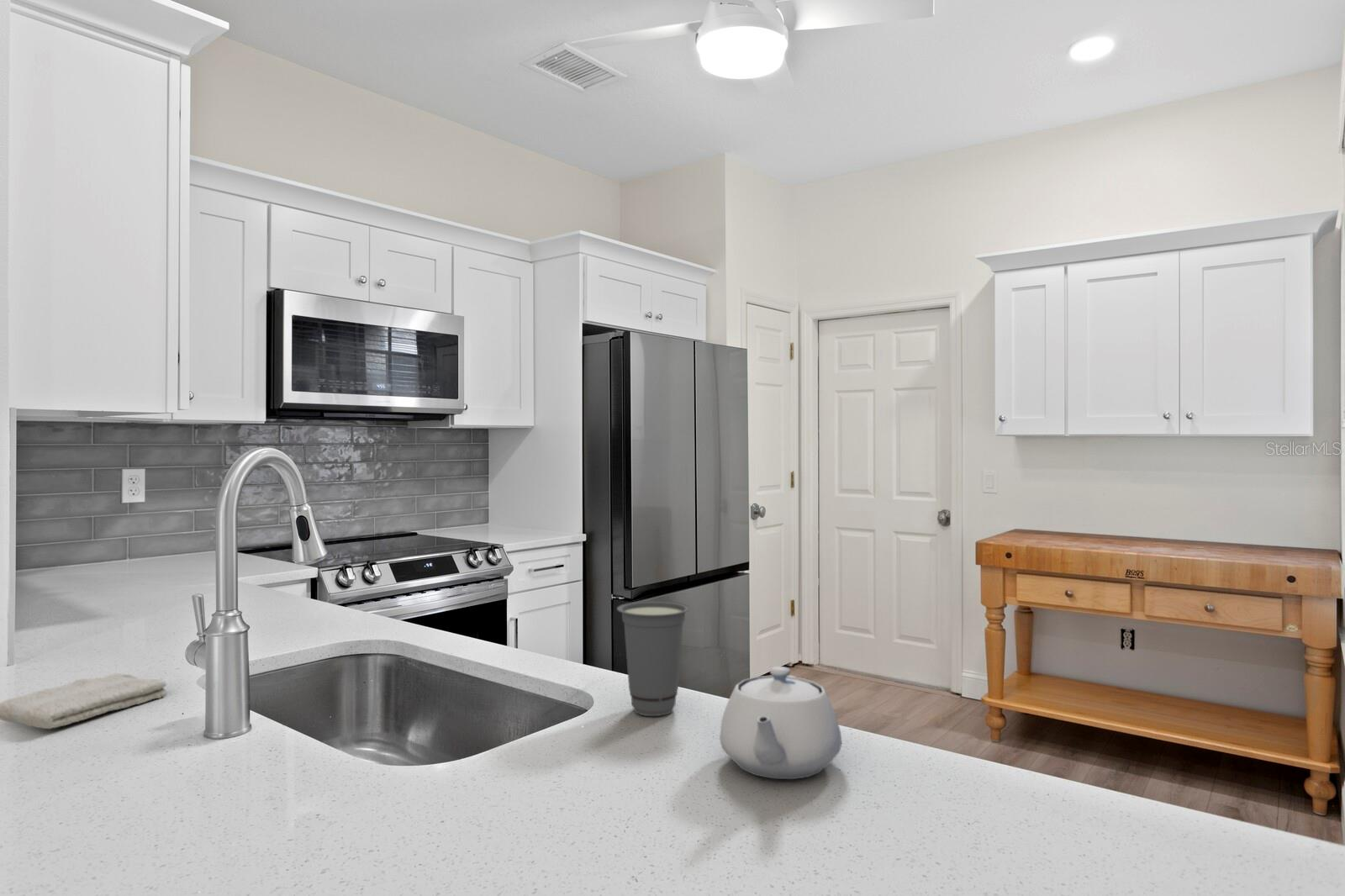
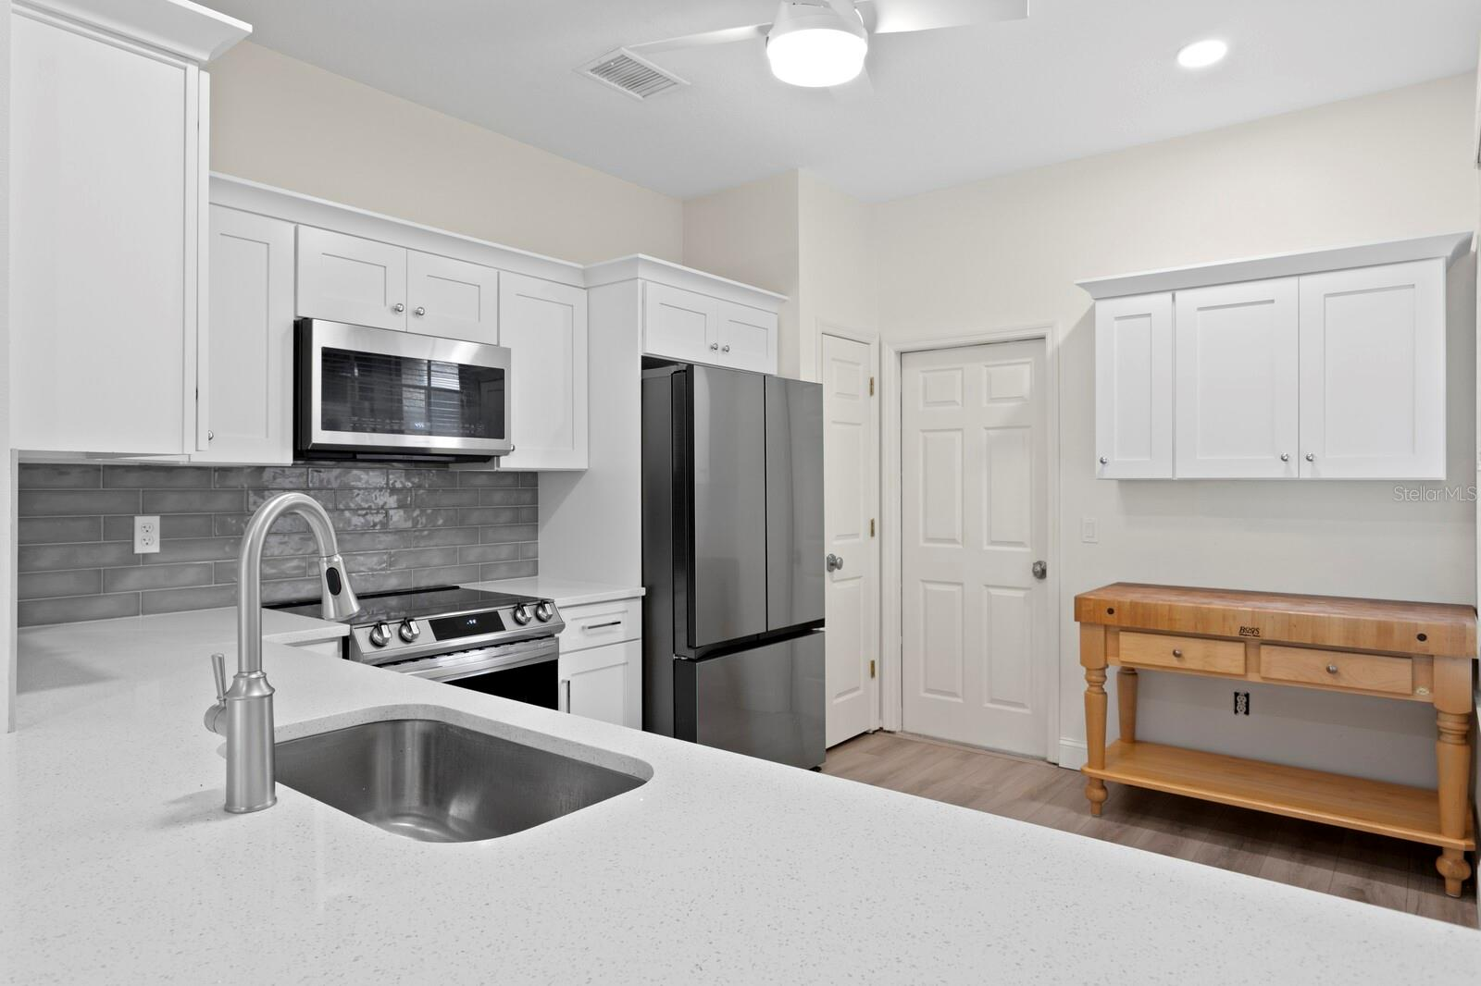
- washcloth (86, 698)
- teapot (781, 717)
- cup (653, 658)
